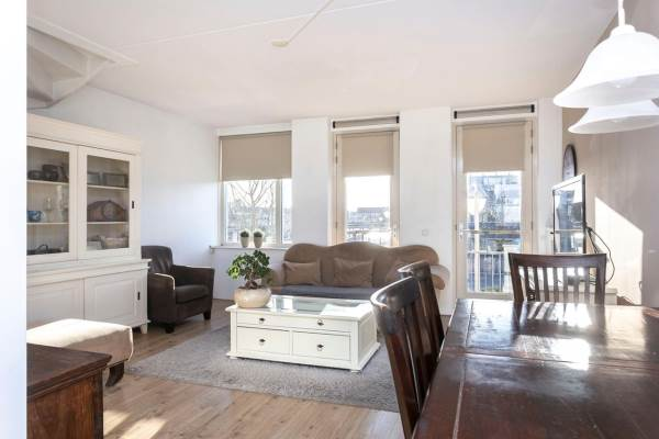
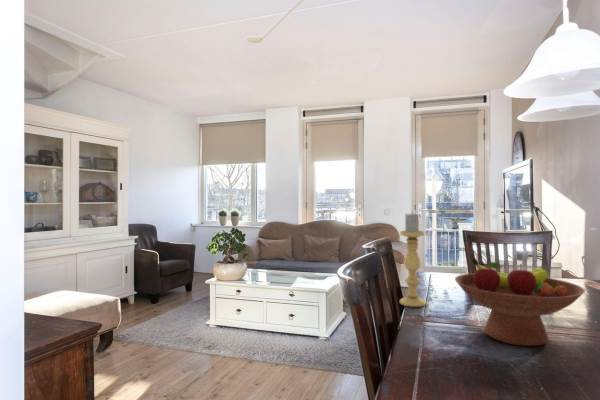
+ fruit bowl (515, 299)
+ candle holder (412, 257)
